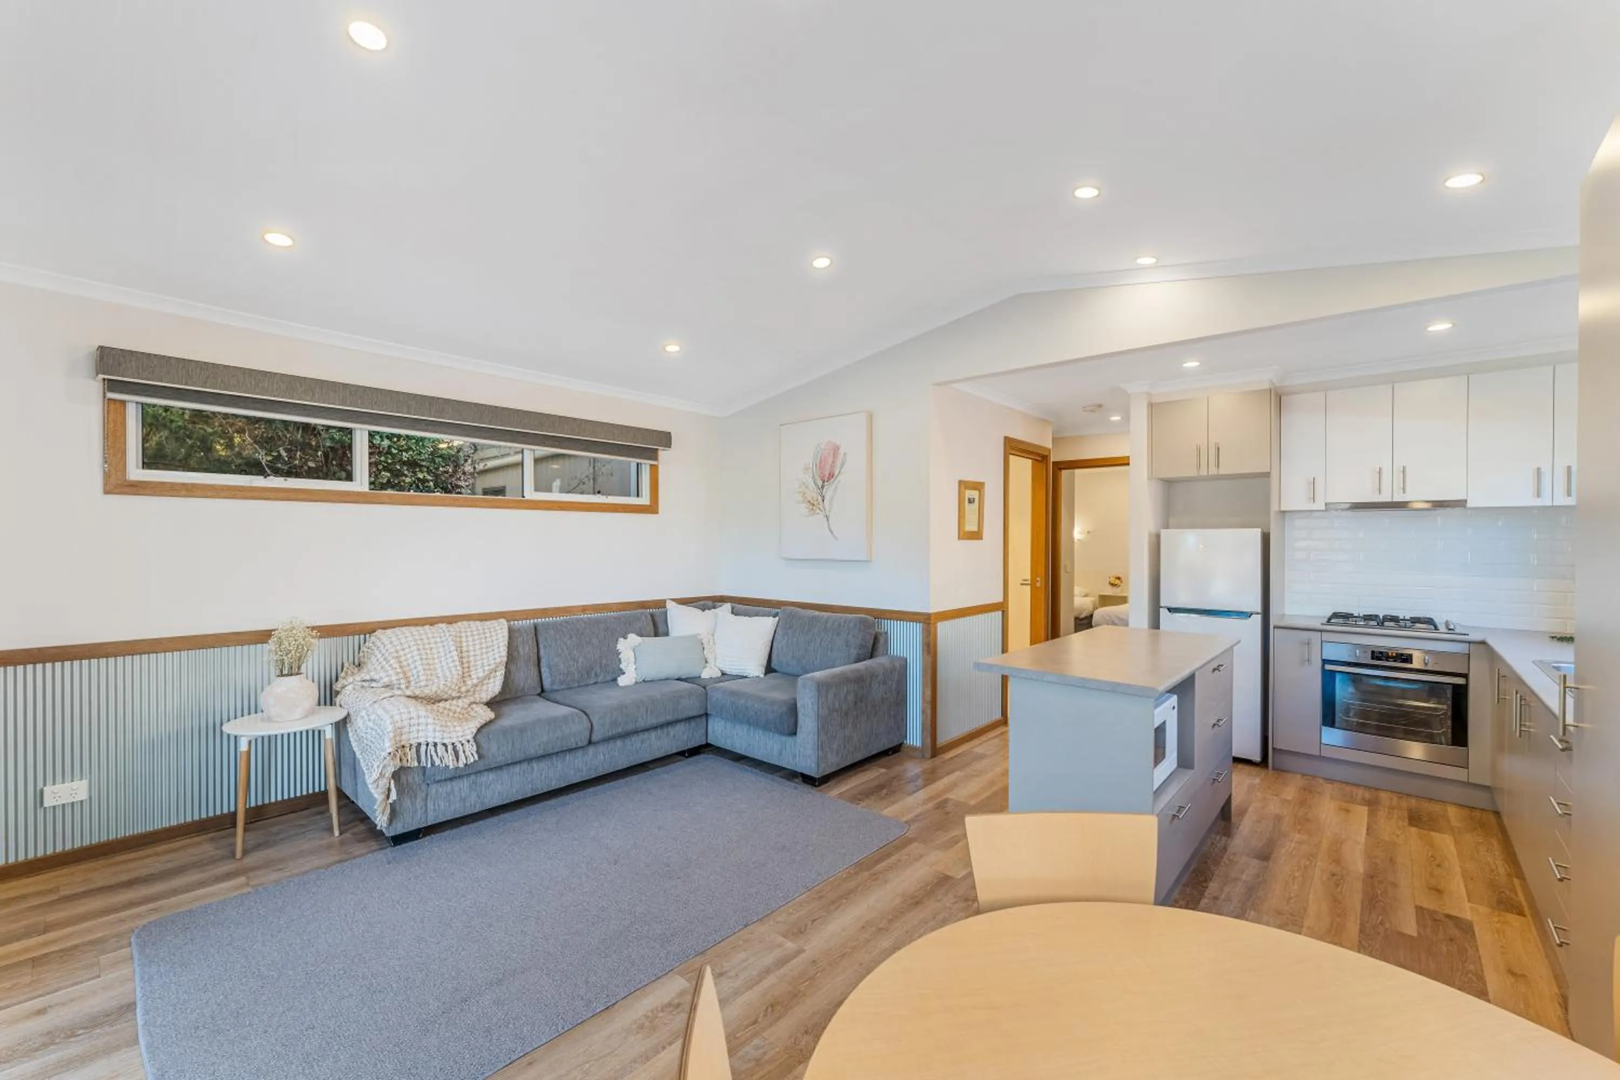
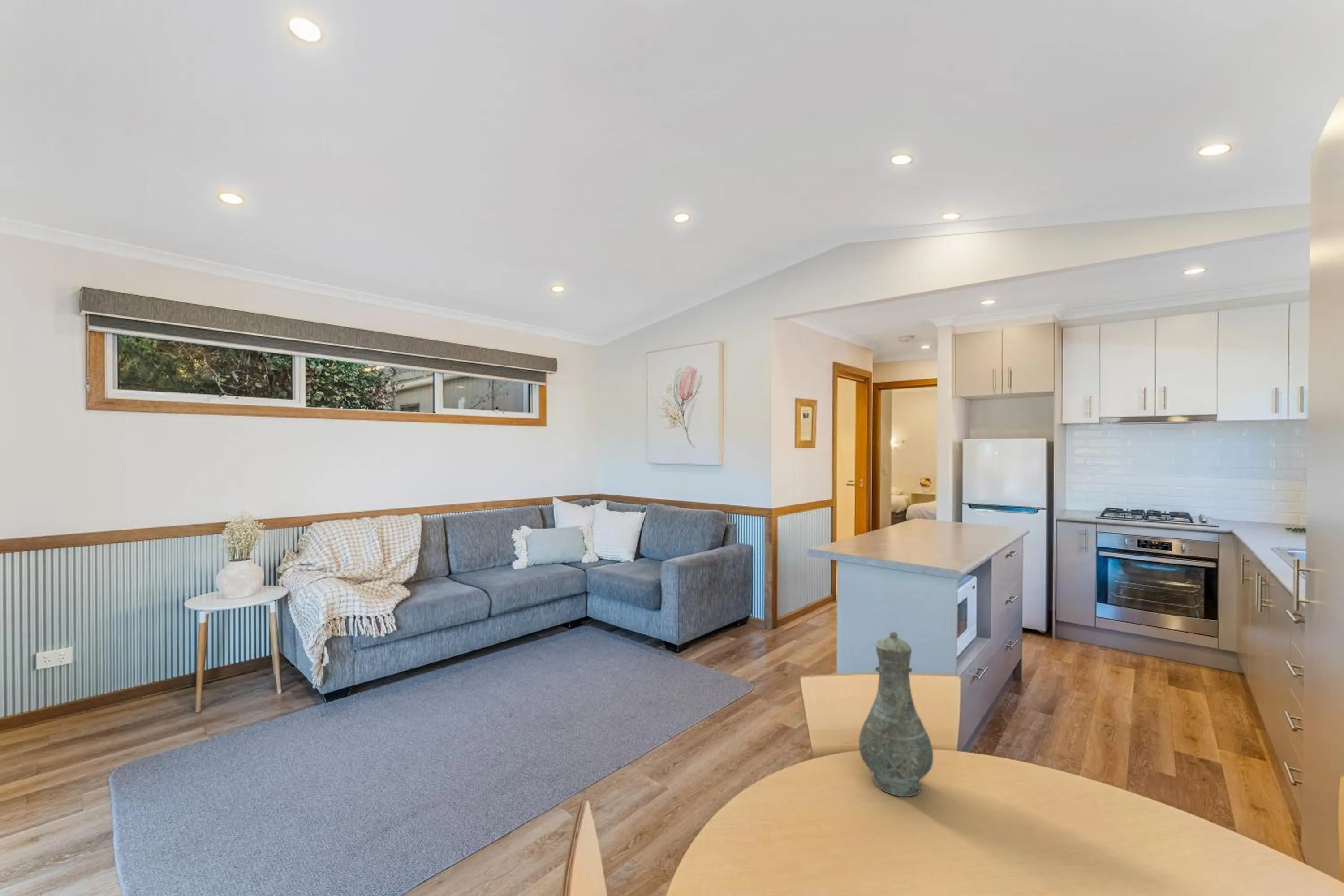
+ vase (895, 707)
